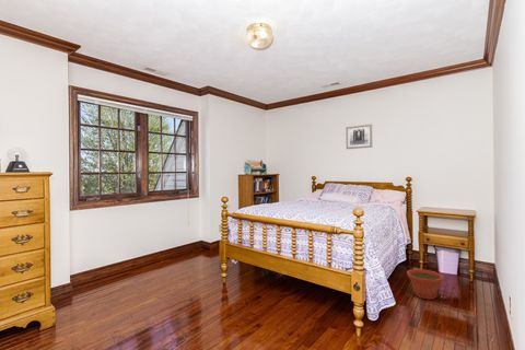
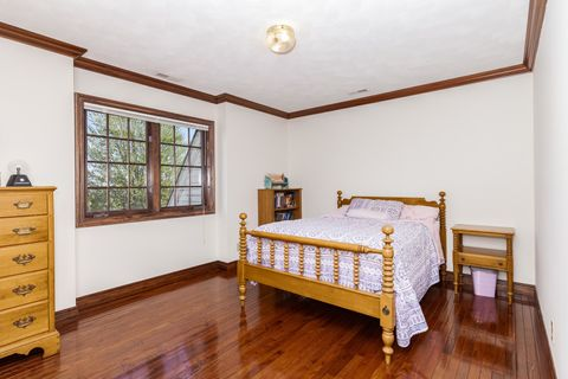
- wall art (359, 137)
- plant pot (424, 284)
